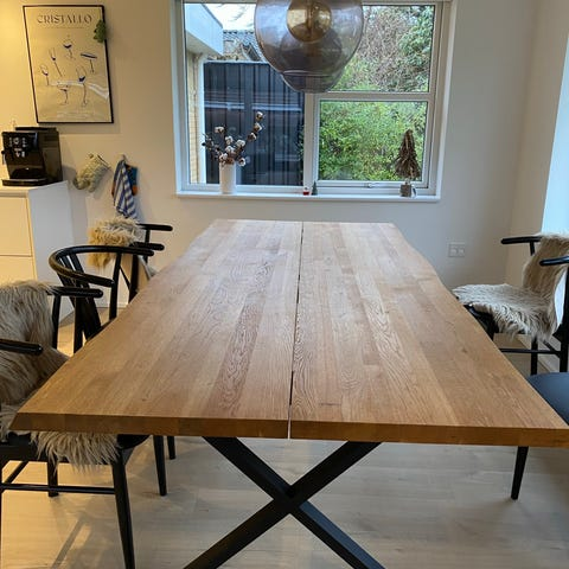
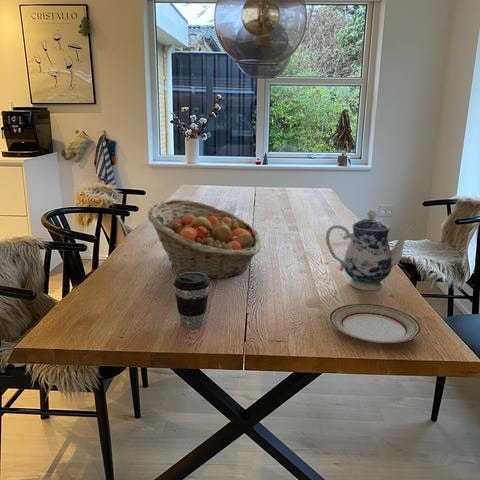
+ coffee cup (192, 300)
+ plate (373, 324)
+ teapot (368, 247)
+ fruit basket (206, 235)
